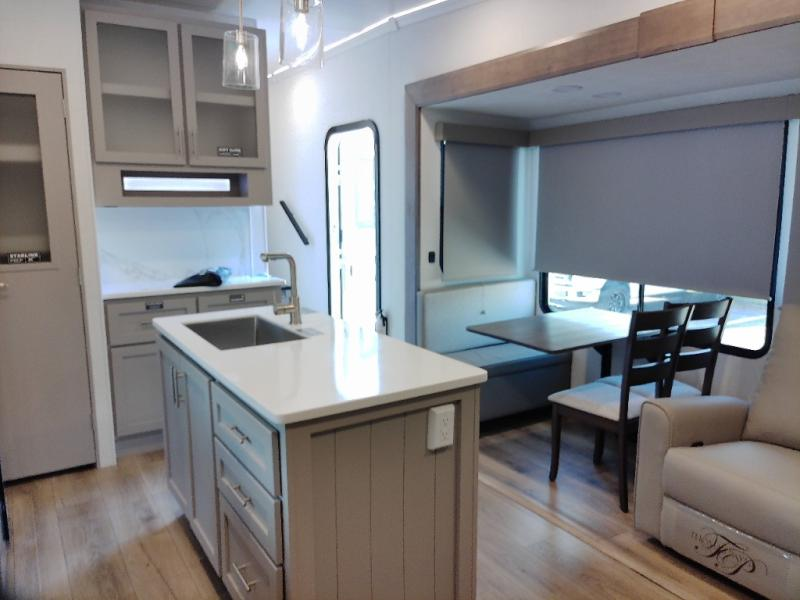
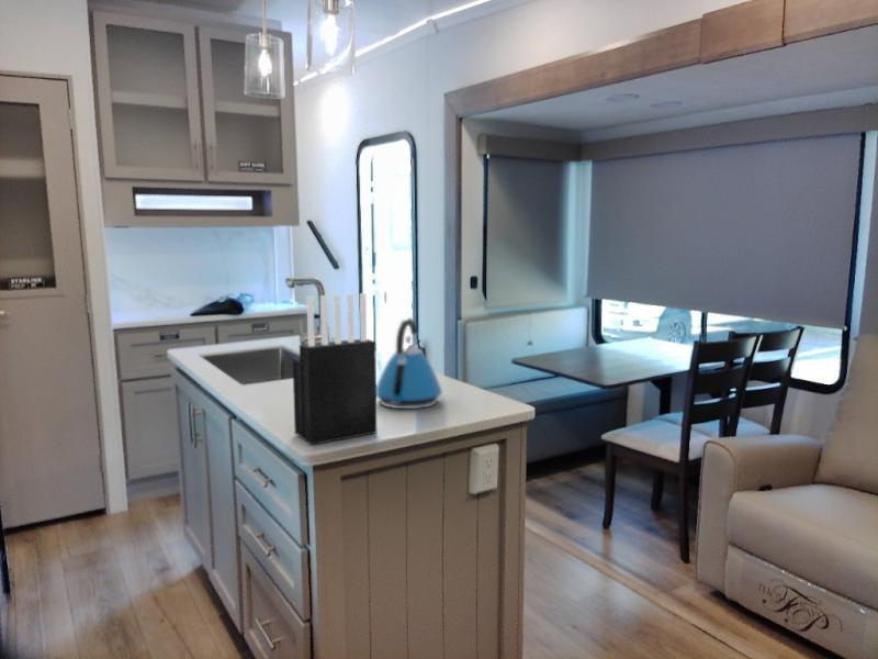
+ kettle (407, 360)
+ knife block (333, 364)
